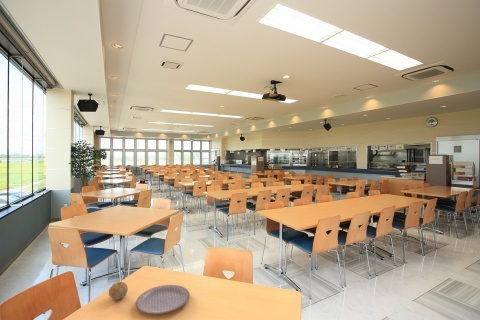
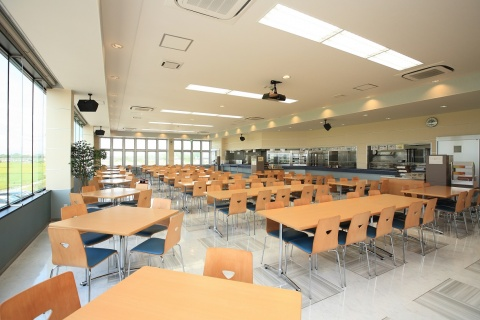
- fruit (118, 290)
- plate (163, 299)
